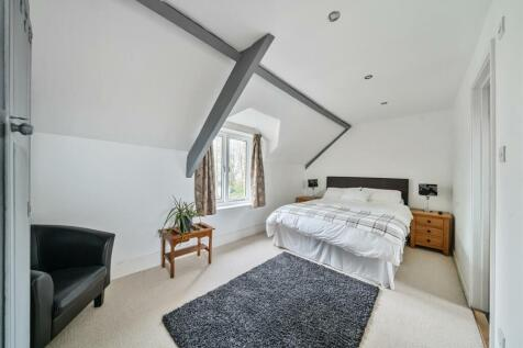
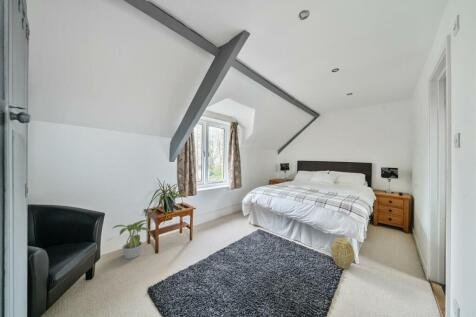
+ potted plant (132, 238)
+ woven basket (342, 252)
